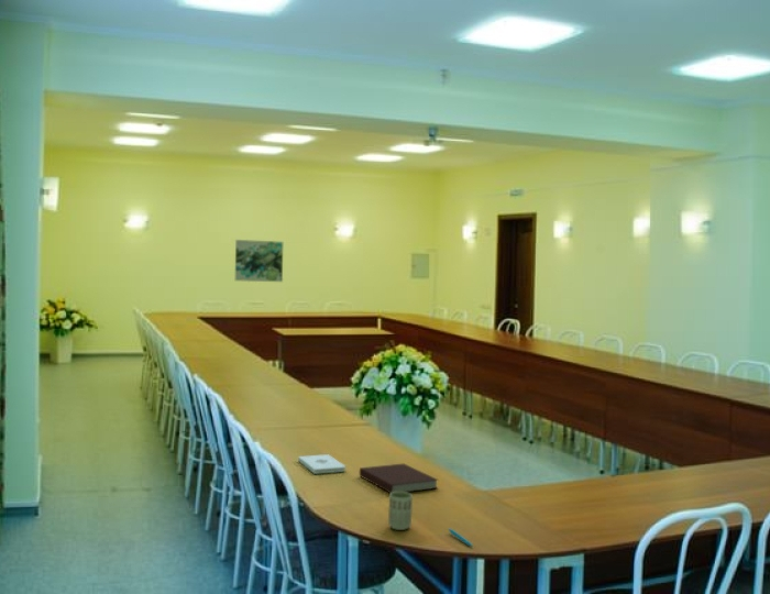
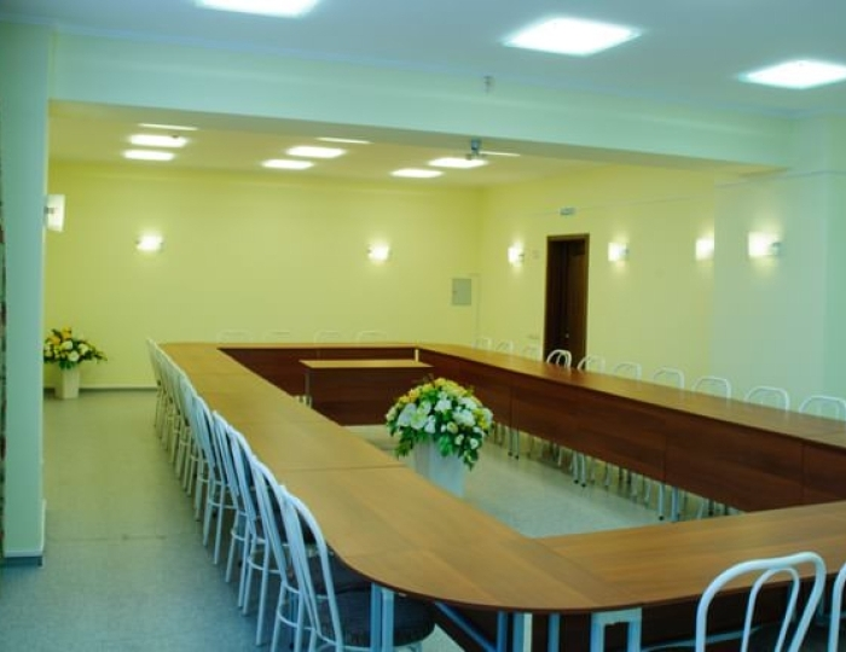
- cup (399, 510)
- notepad (321, 463)
- pen (460, 537)
- notebook (397, 477)
- wall art (258, 261)
